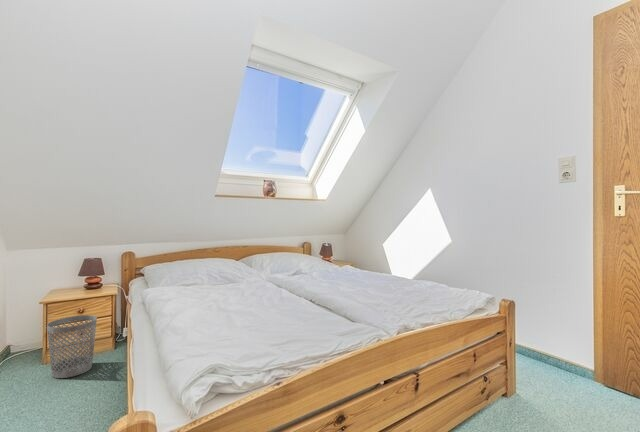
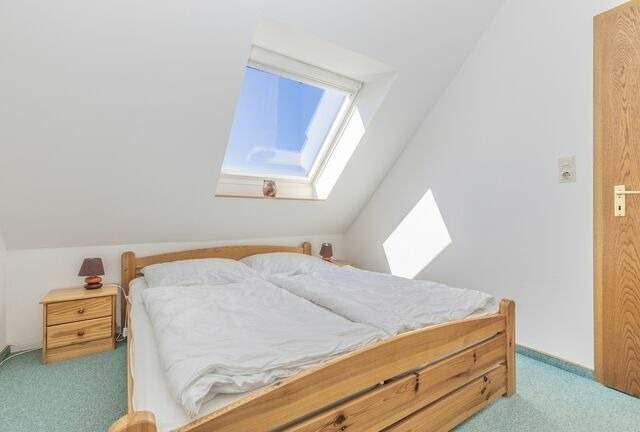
- wastebasket (72, 345)
